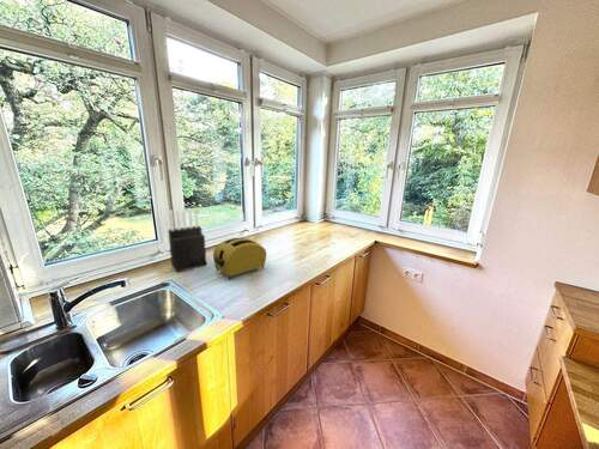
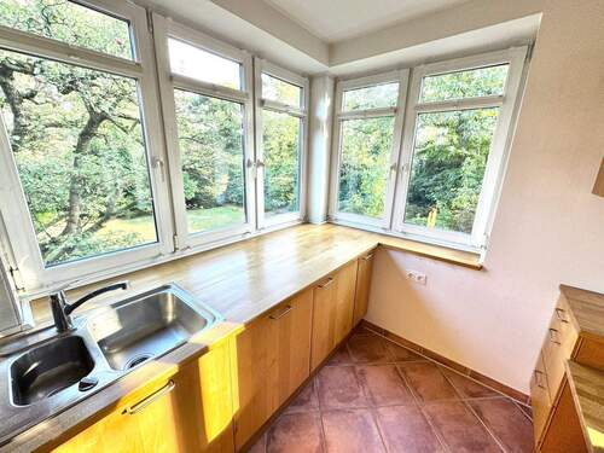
- knife block (187, 238)
- toaster (240, 255)
